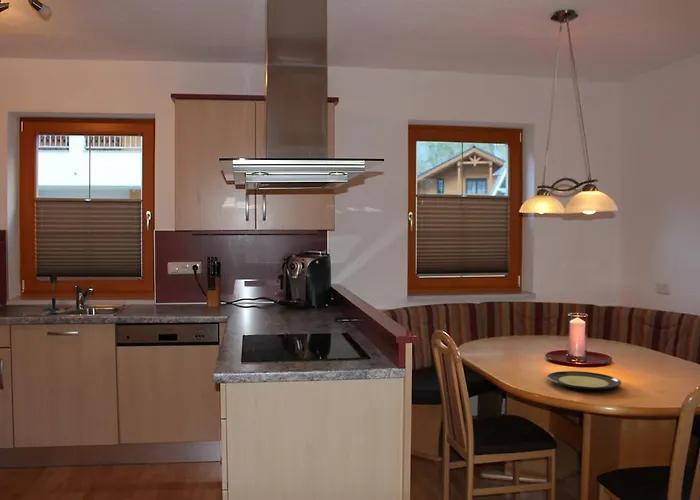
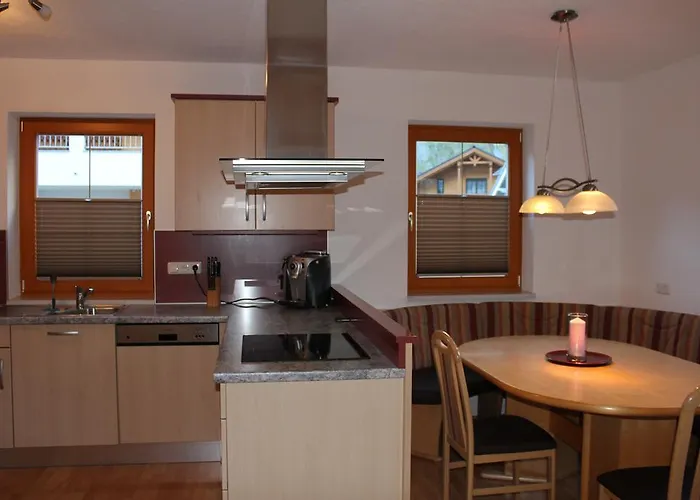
- plate (583, 381)
